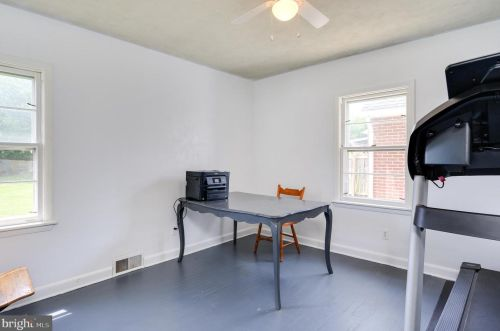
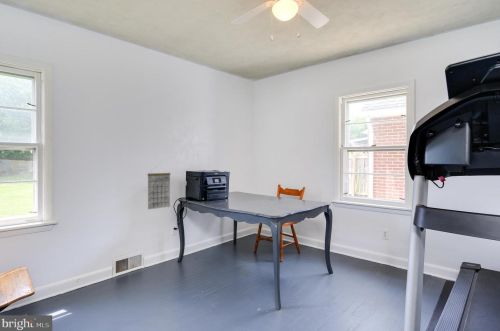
+ calendar (159, 186)
